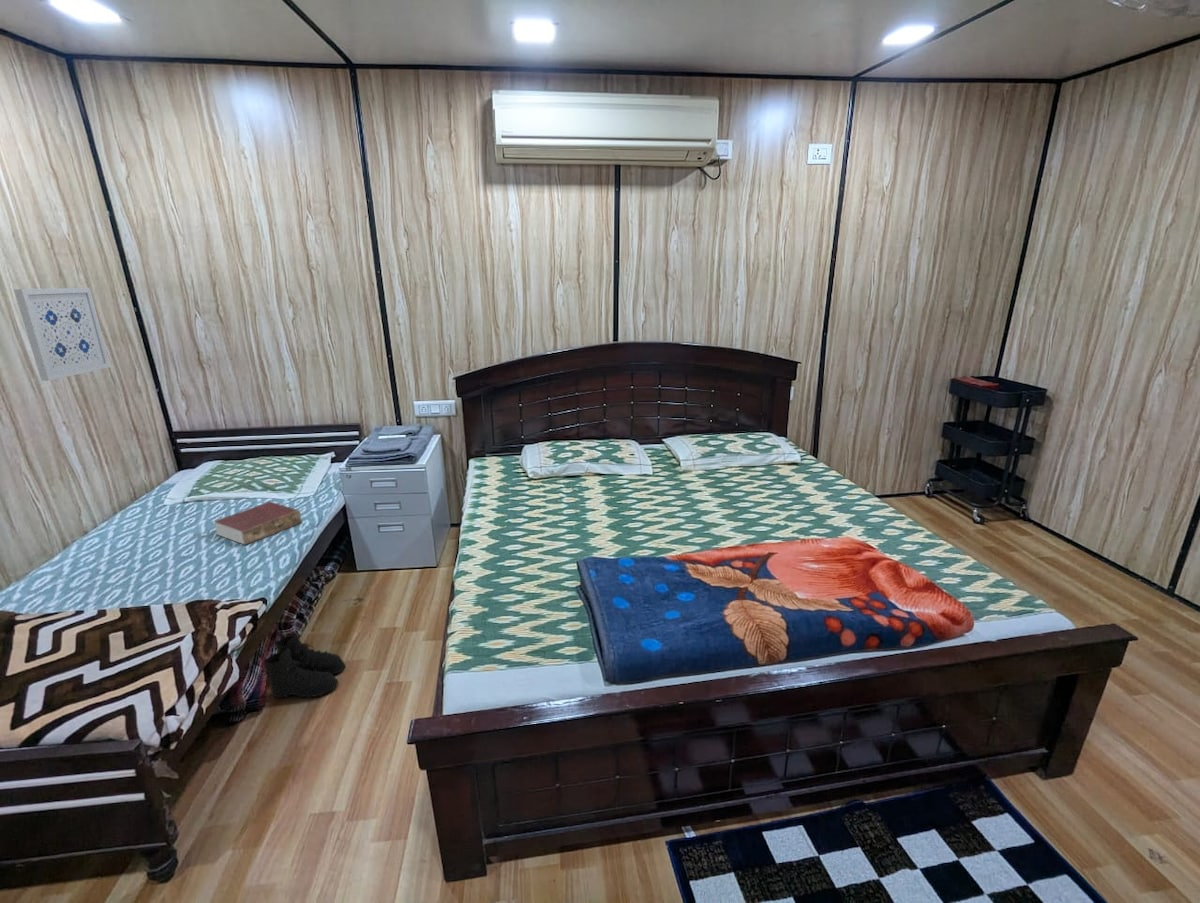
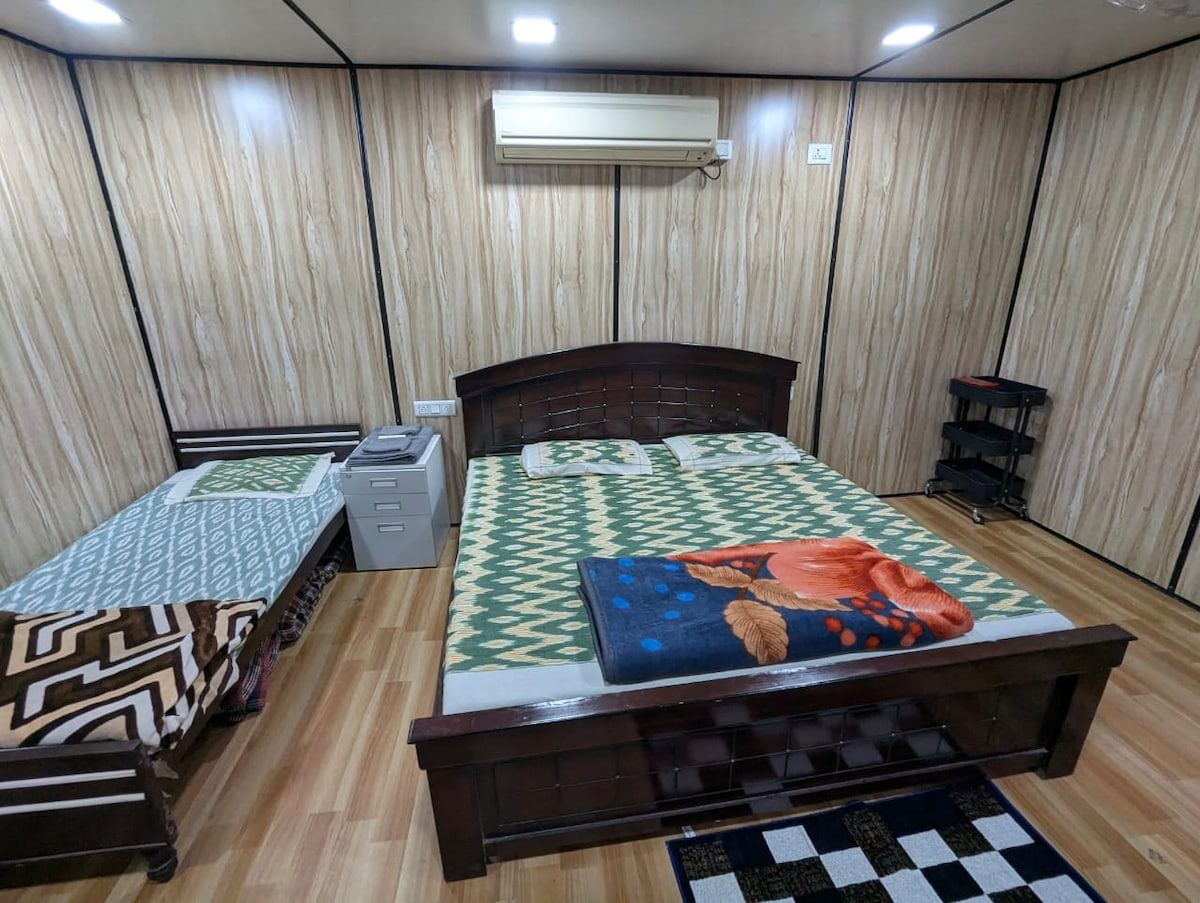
- wall art (66, 331)
- boots (304, 661)
- book (258, 521)
